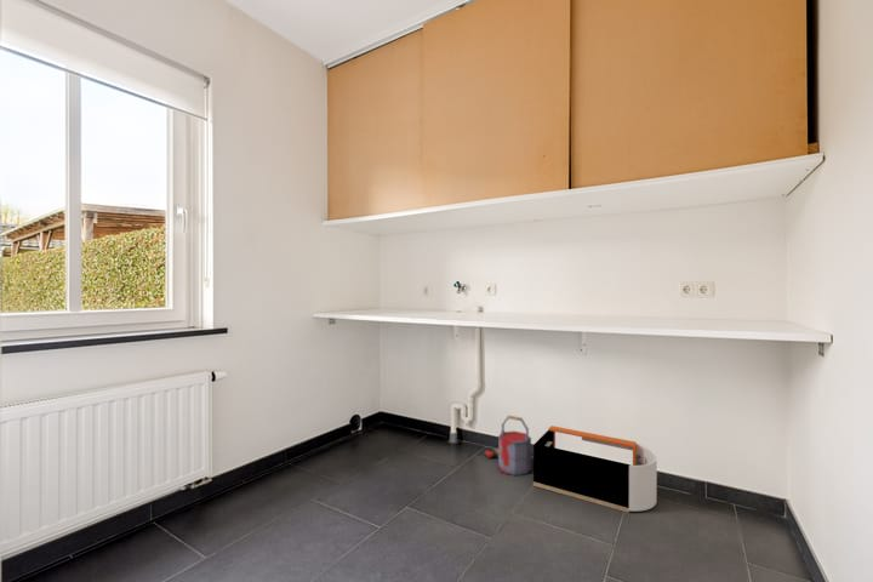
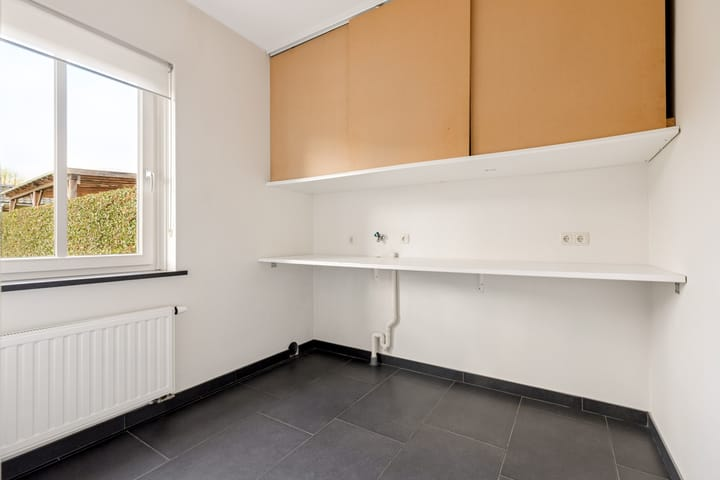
- storage bin (595, 466)
- bucket (508, 436)
